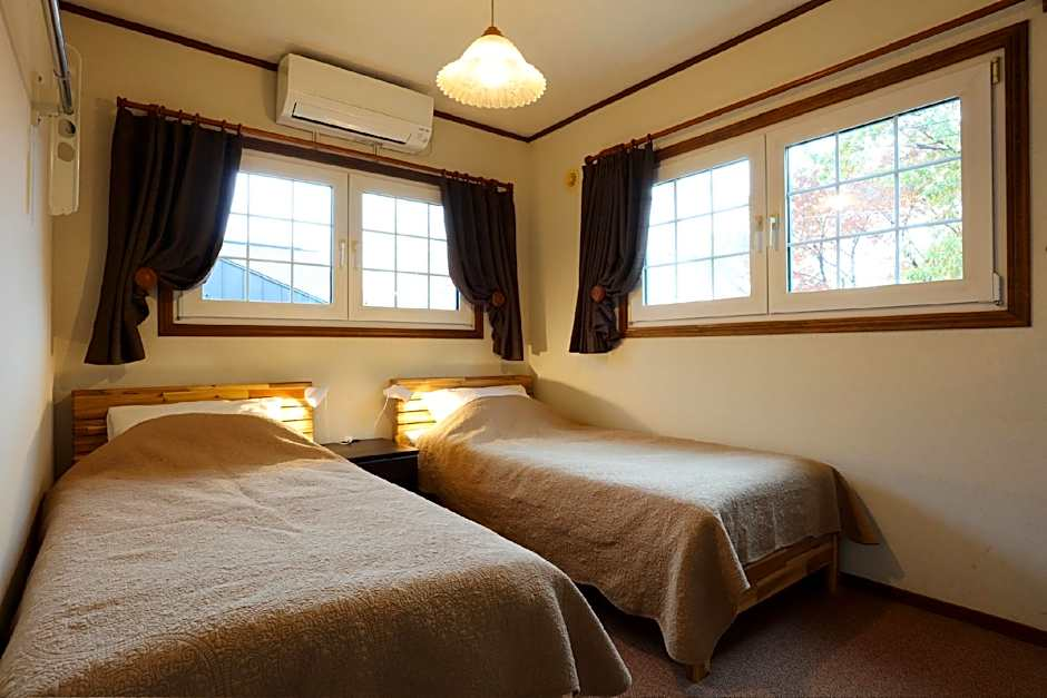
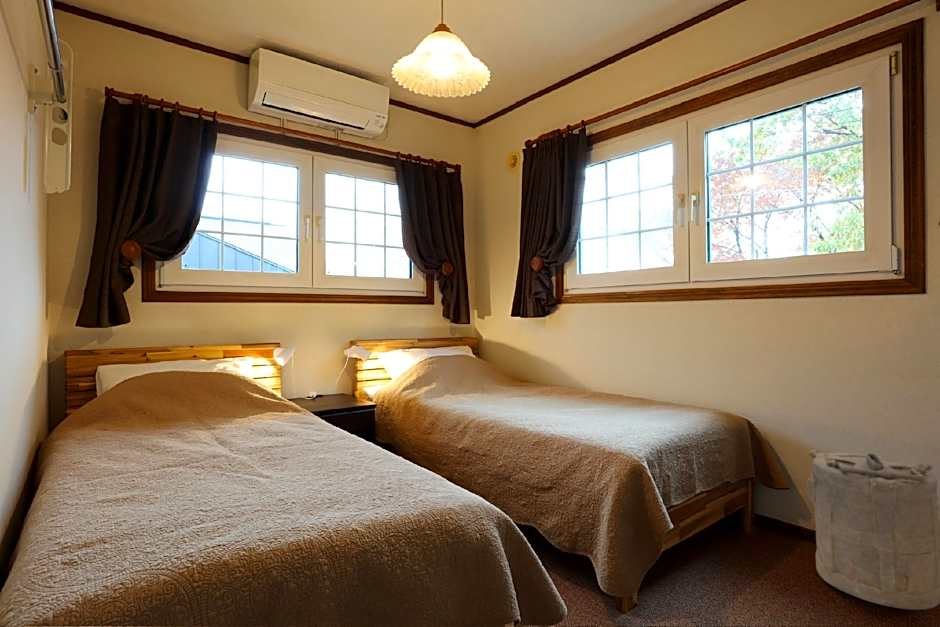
+ laundry hamper (867, 516)
